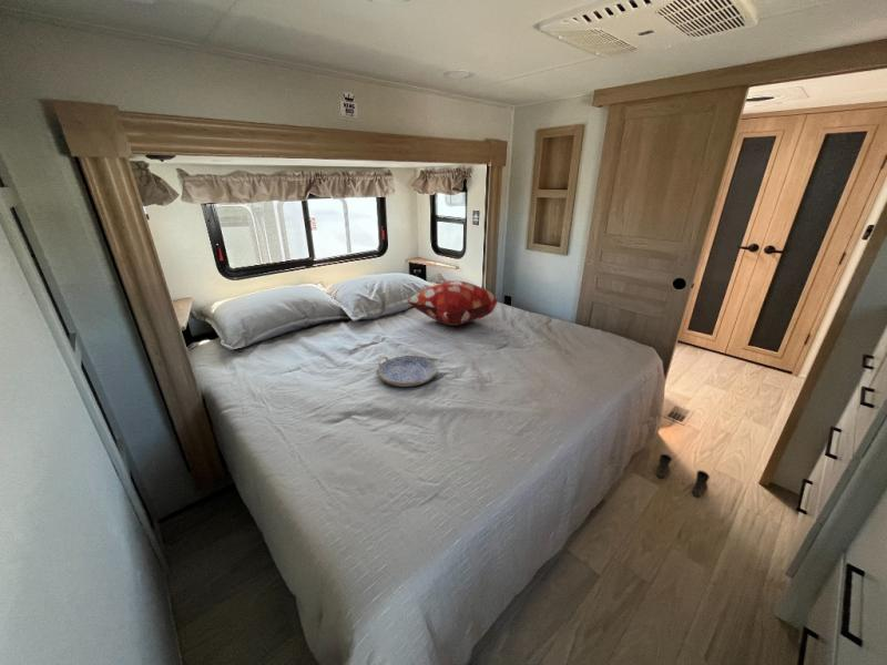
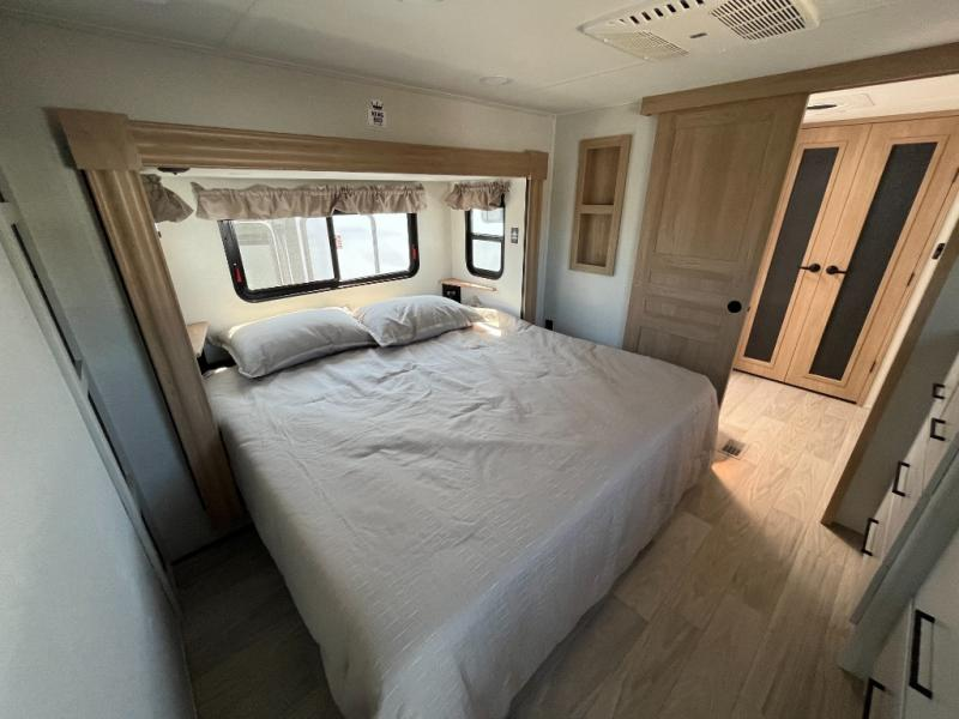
- serving tray (407, 369)
- decorative pillow (452, 301)
- boots (669, 469)
